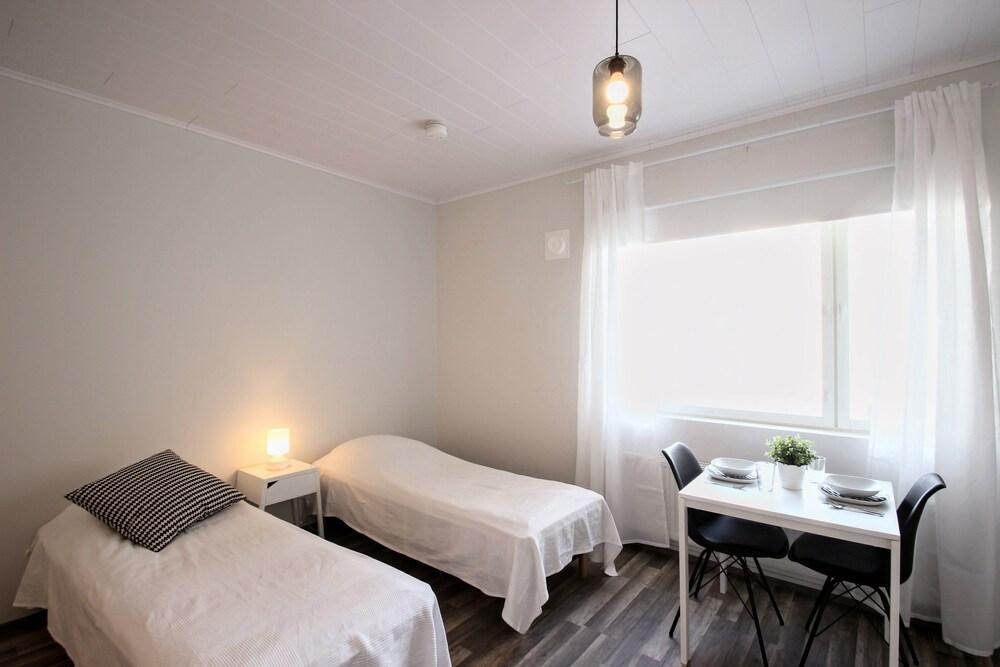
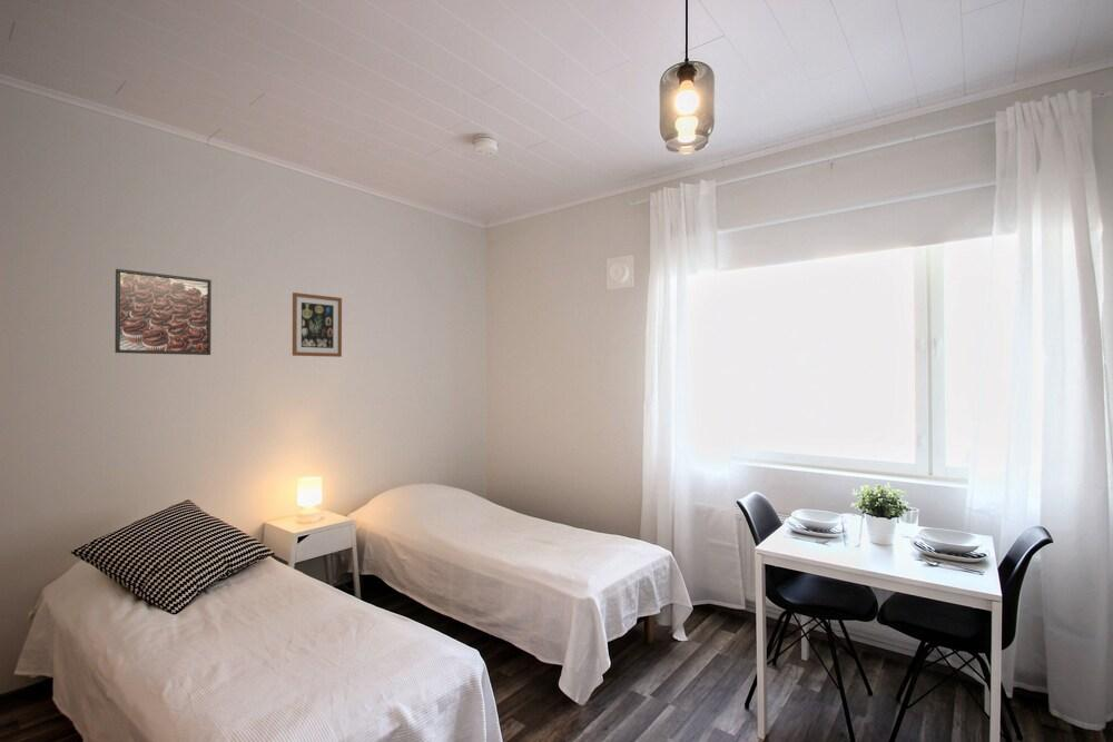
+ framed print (165, 314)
+ wall art (317, 325)
